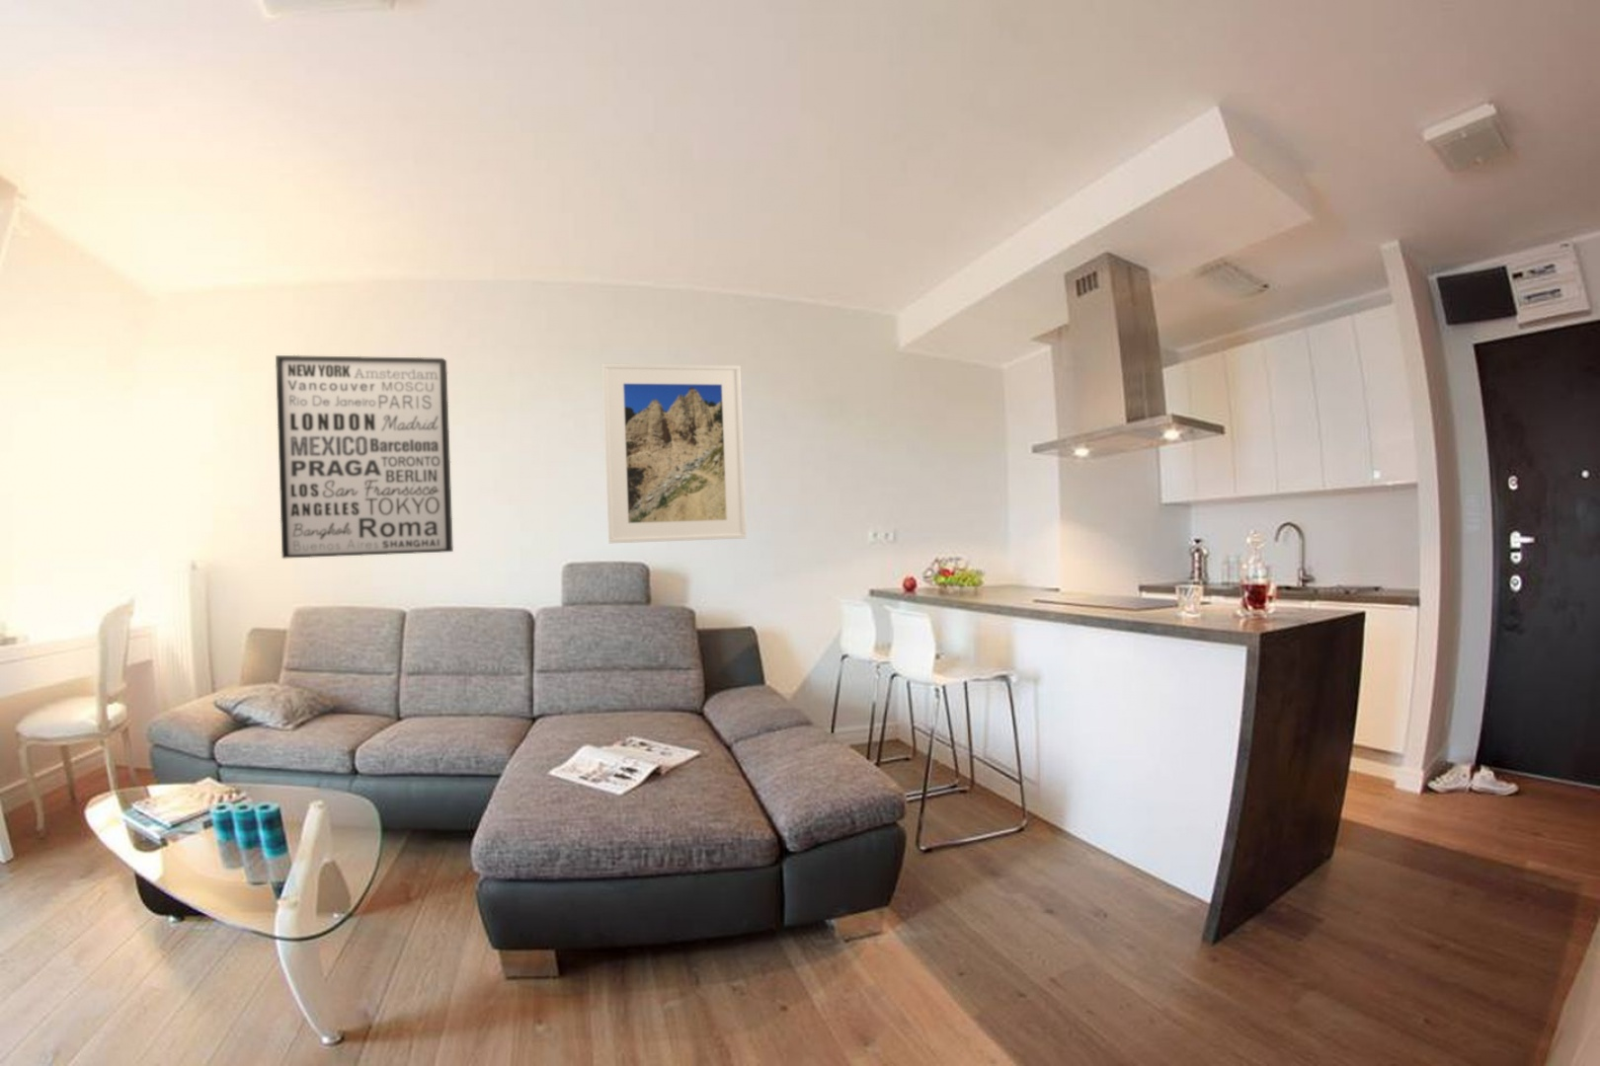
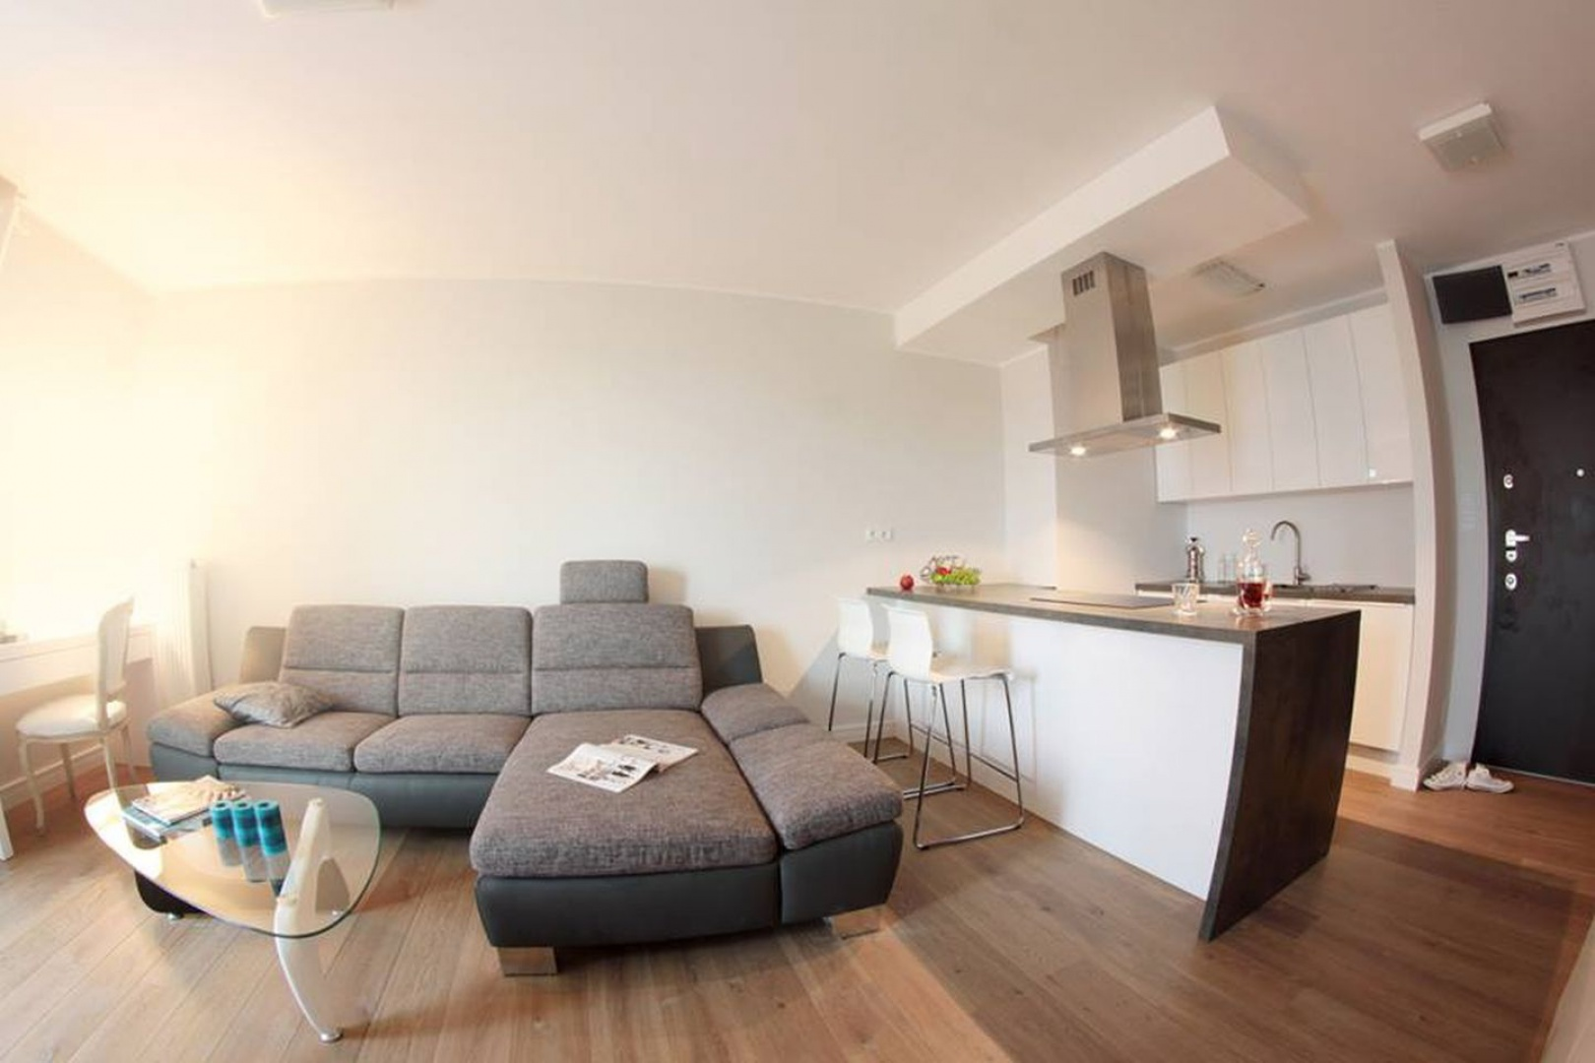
- wall art (367, 456)
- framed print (675, 452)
